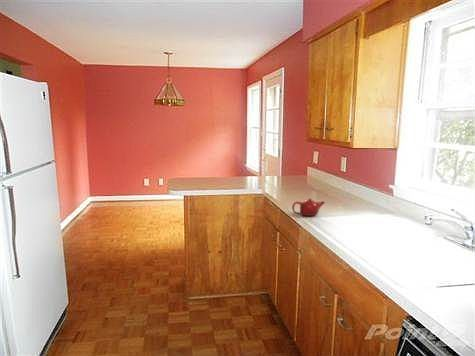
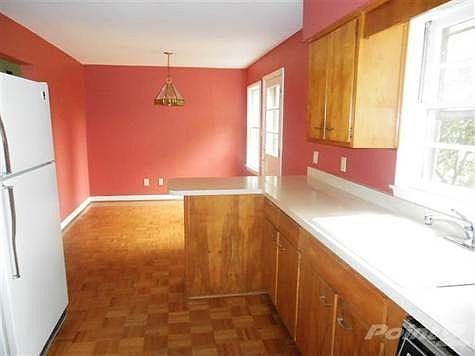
- teapot (308, 206)
